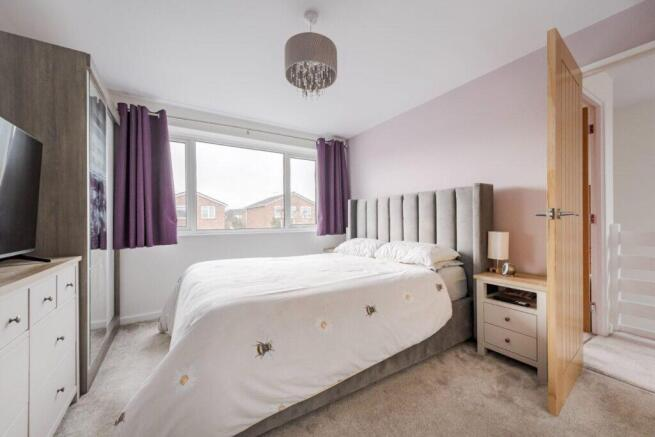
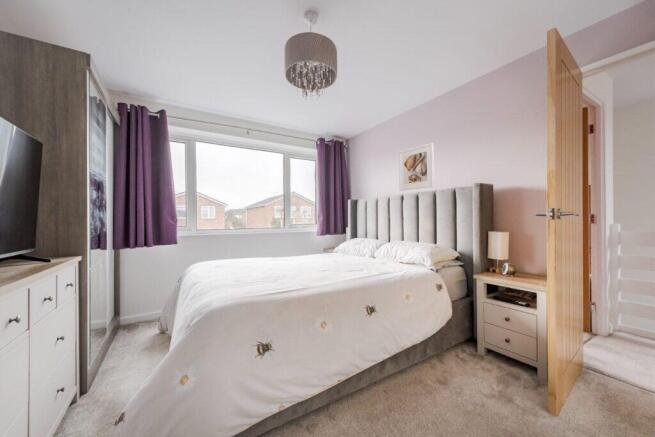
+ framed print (415, 168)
